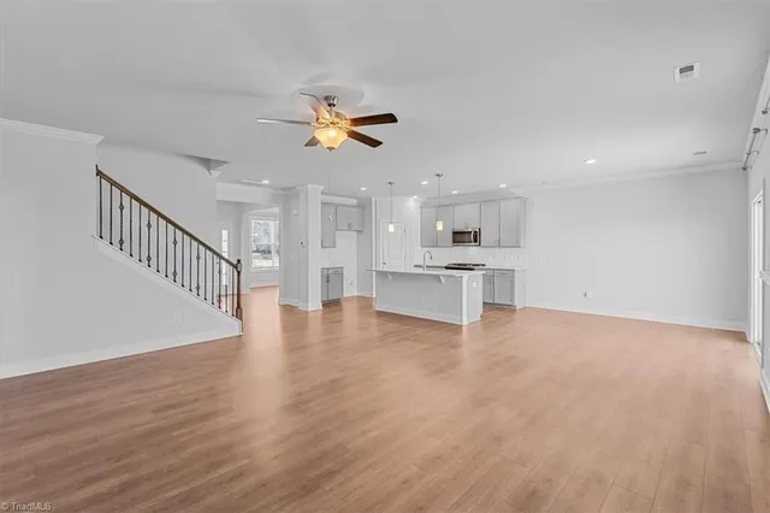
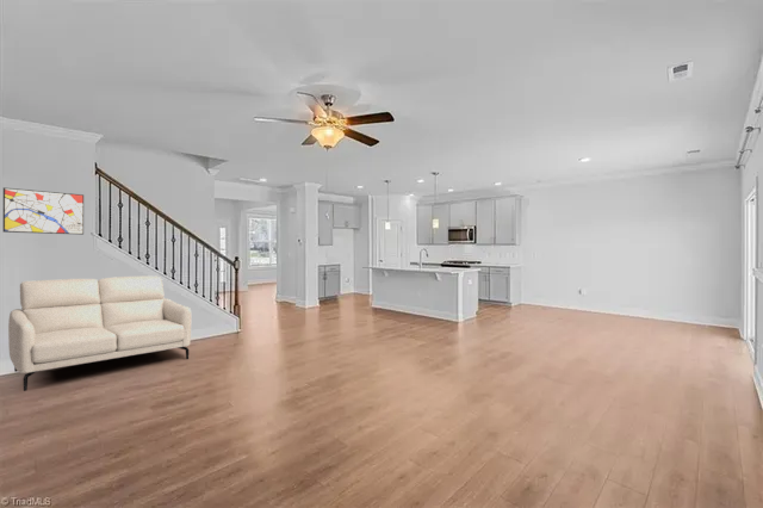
+ wall art (45, 212)
+ sofa (106, 322)
